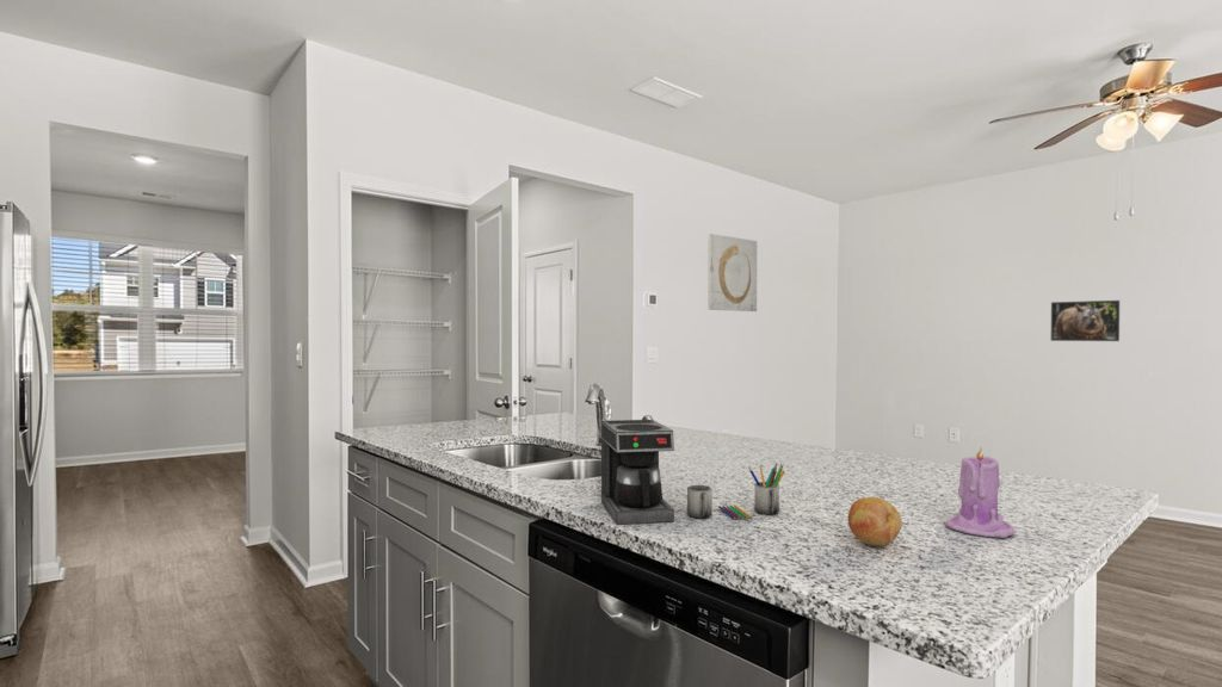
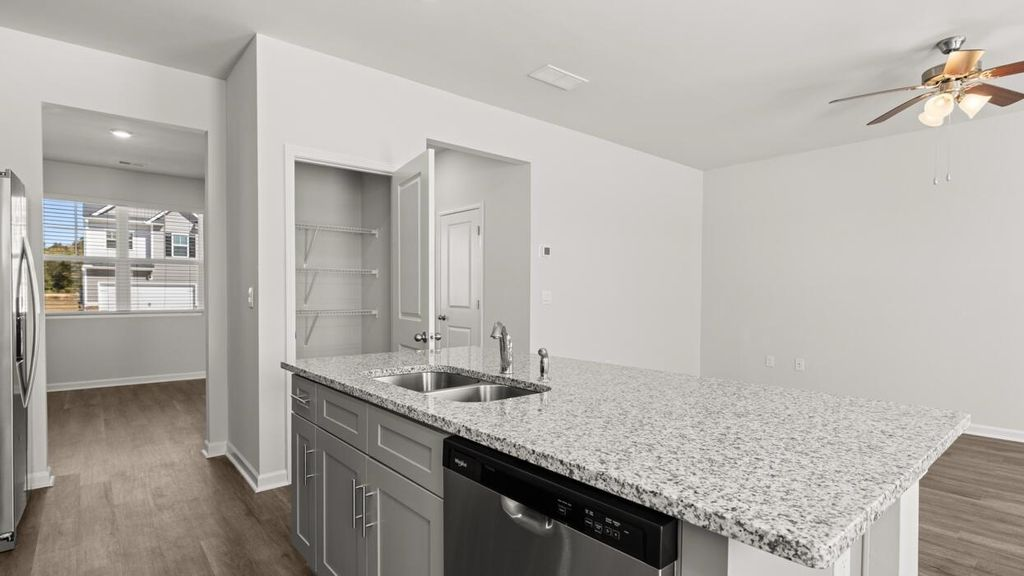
- wall art (733, 273)
- candle (980, 487)
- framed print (1084, 321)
- fruit (874, 520)
- coffee maker (693, 485)
